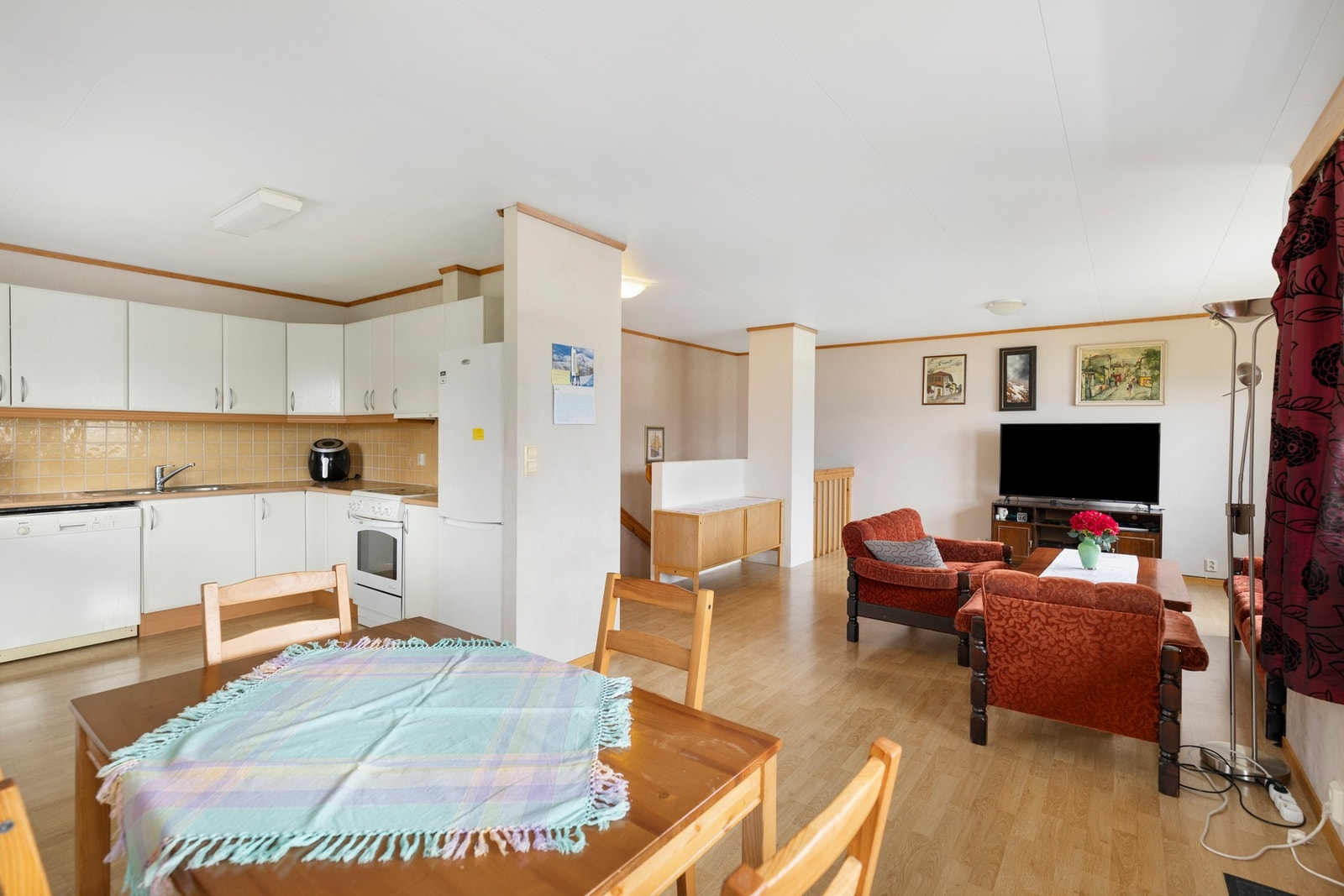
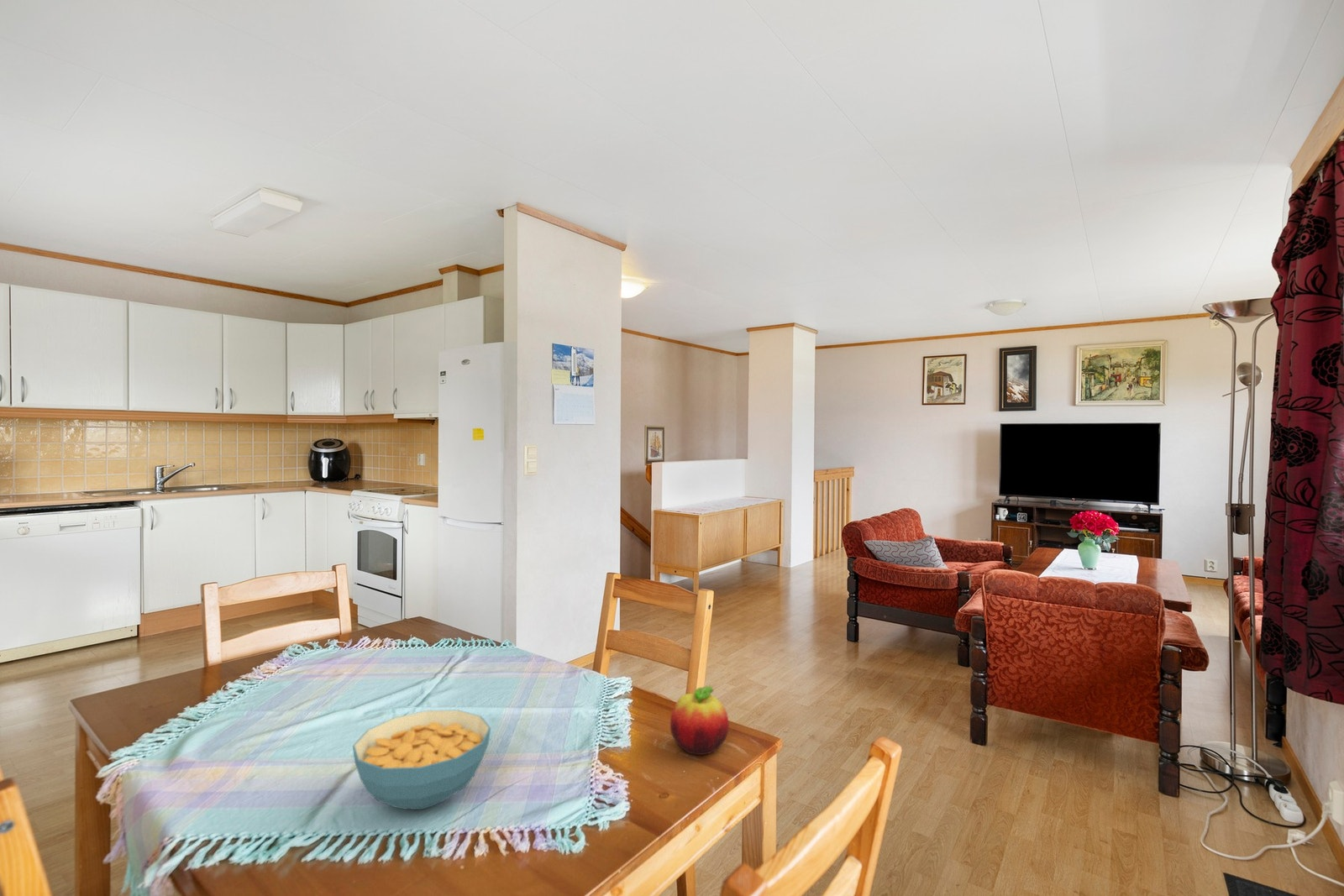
+ fruit (699, 720)
+ cereal bowl (423, 768)
